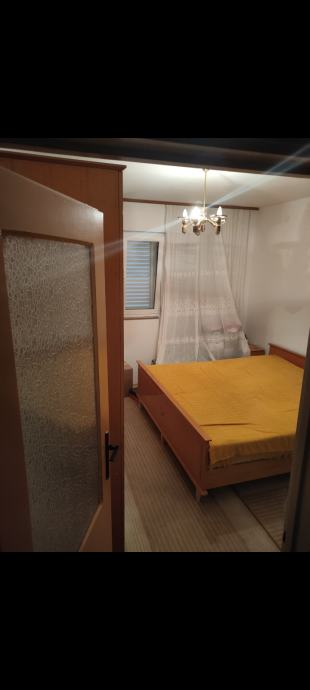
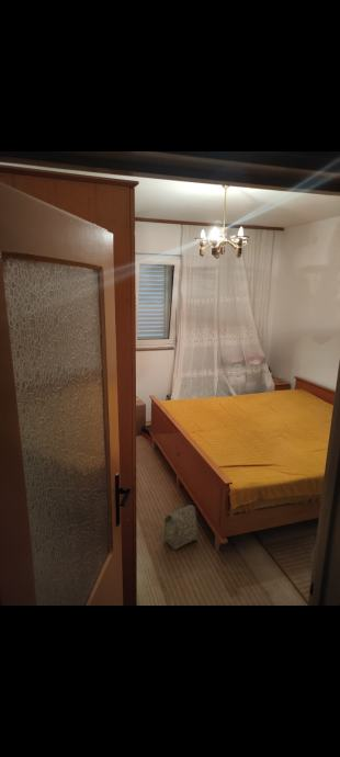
+ bag (180, 523)
